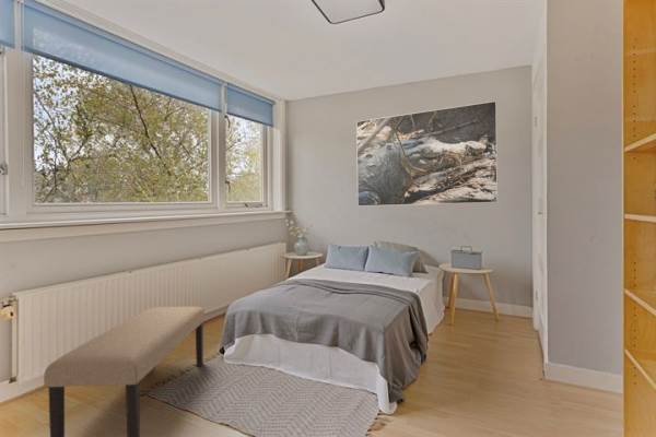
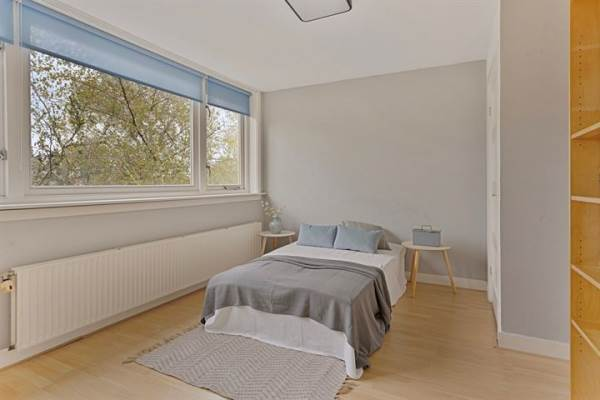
- bench (143, 363)
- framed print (421, 158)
